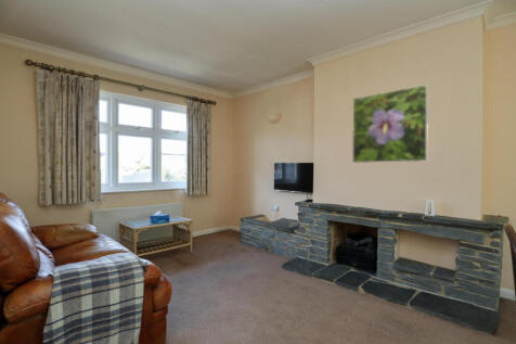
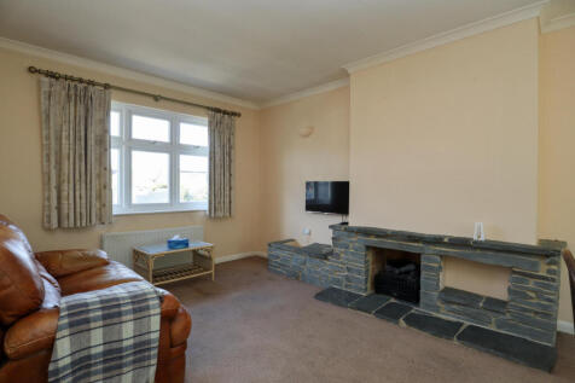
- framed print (387, 127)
